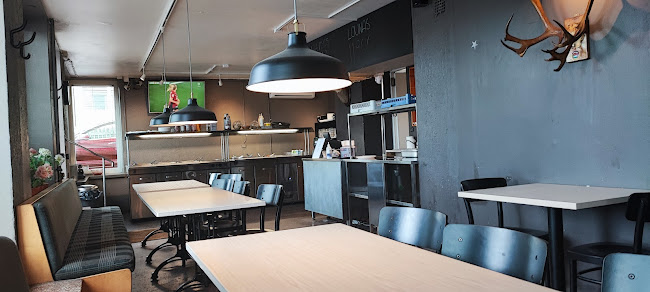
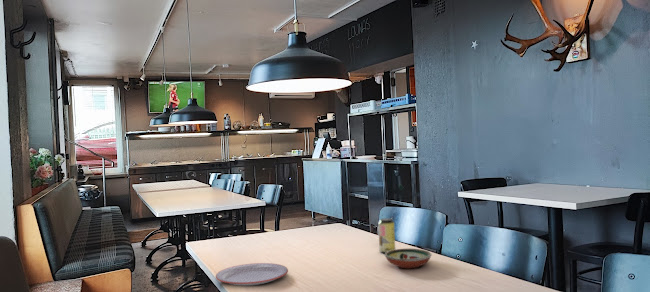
+ plate (252, 275)
+ decorative bowl (408, 259)
+ beverage can (386, 235)
